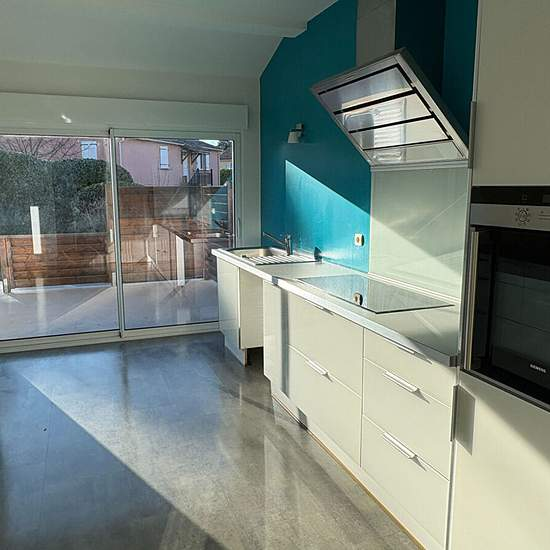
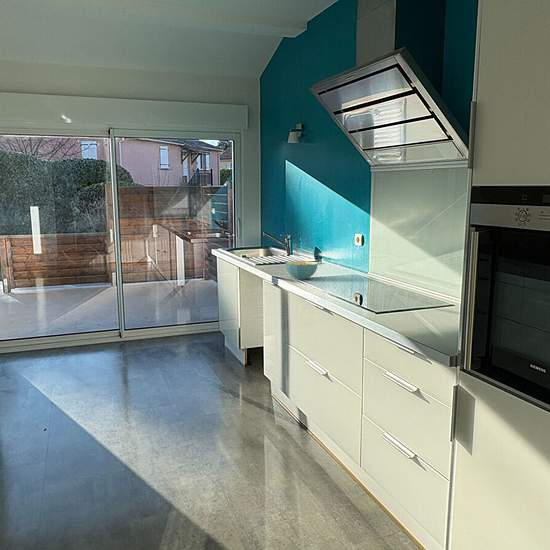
+ cereal bowl (301, 270)
